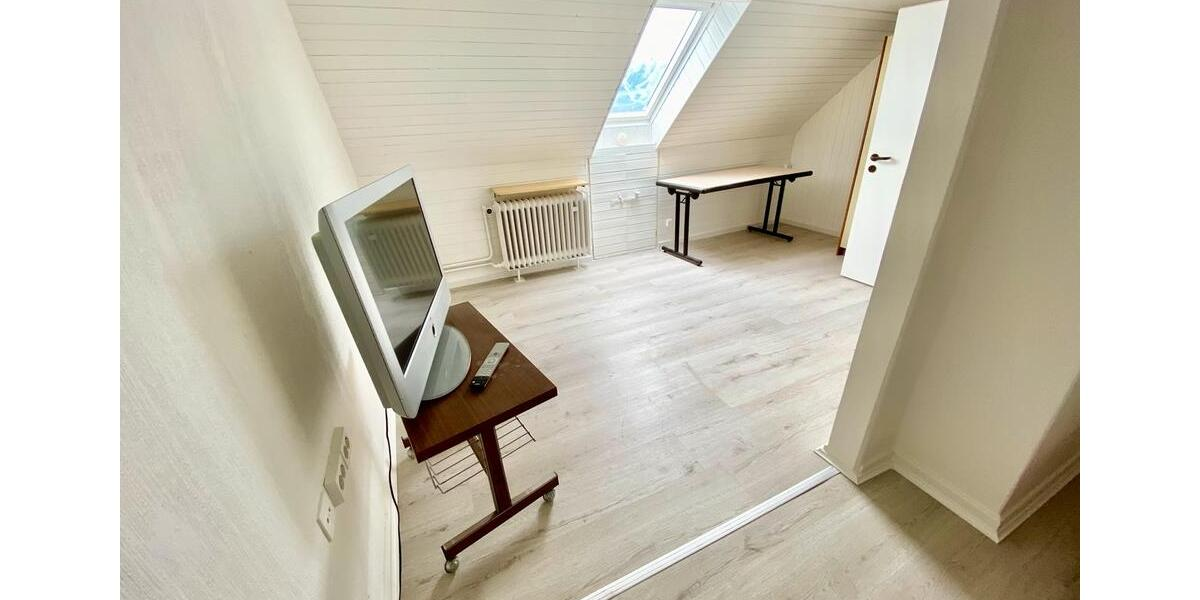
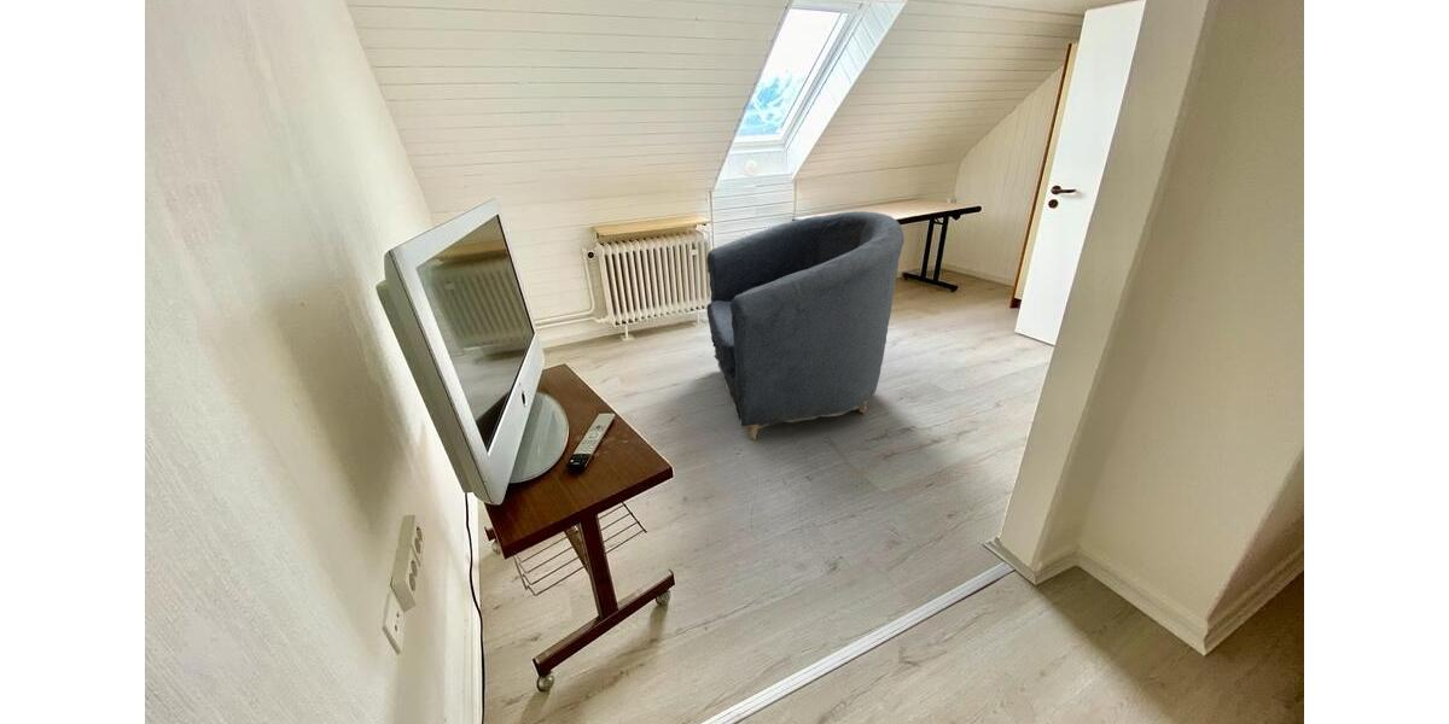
+ armchair (785, 317)
